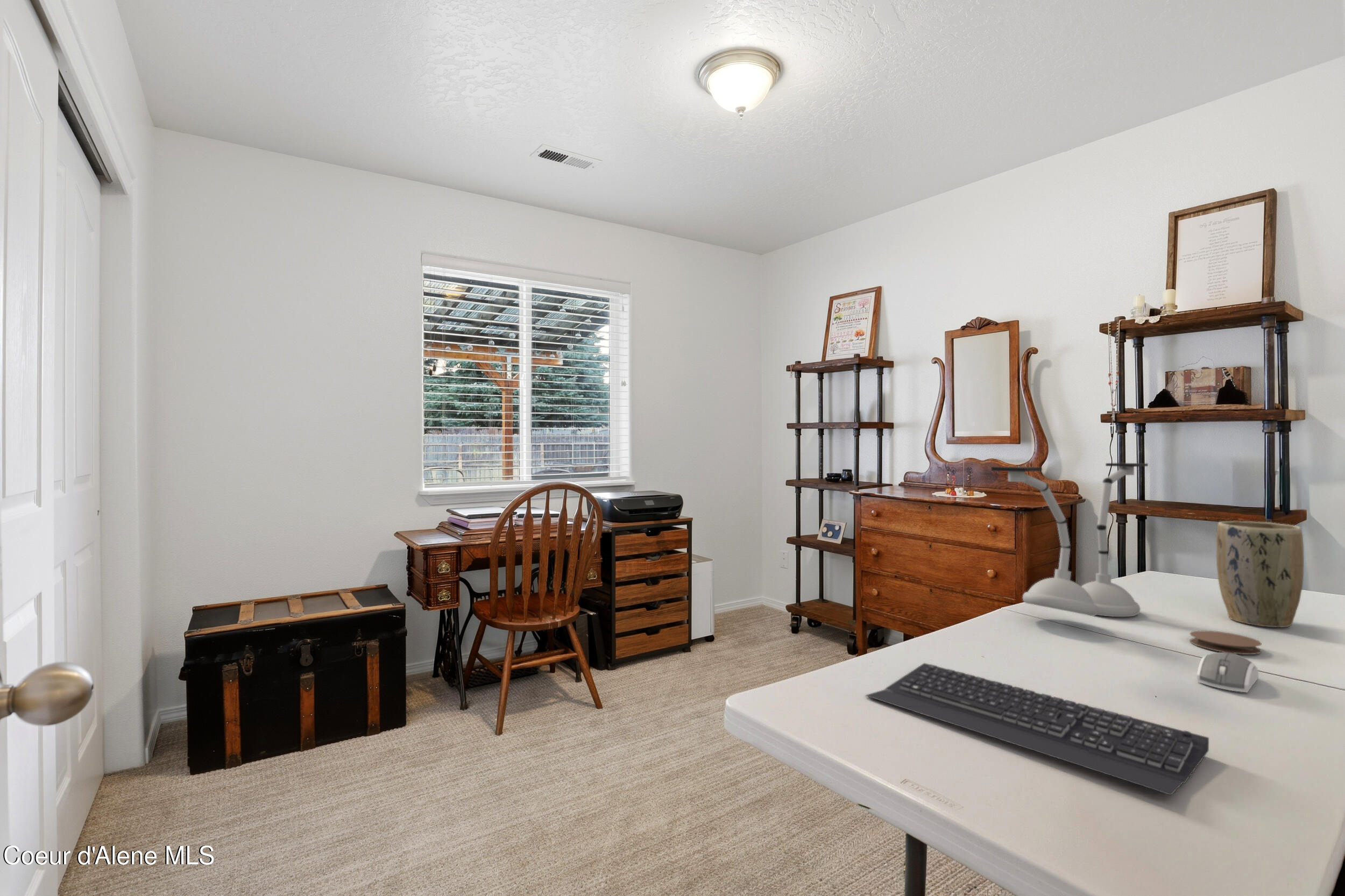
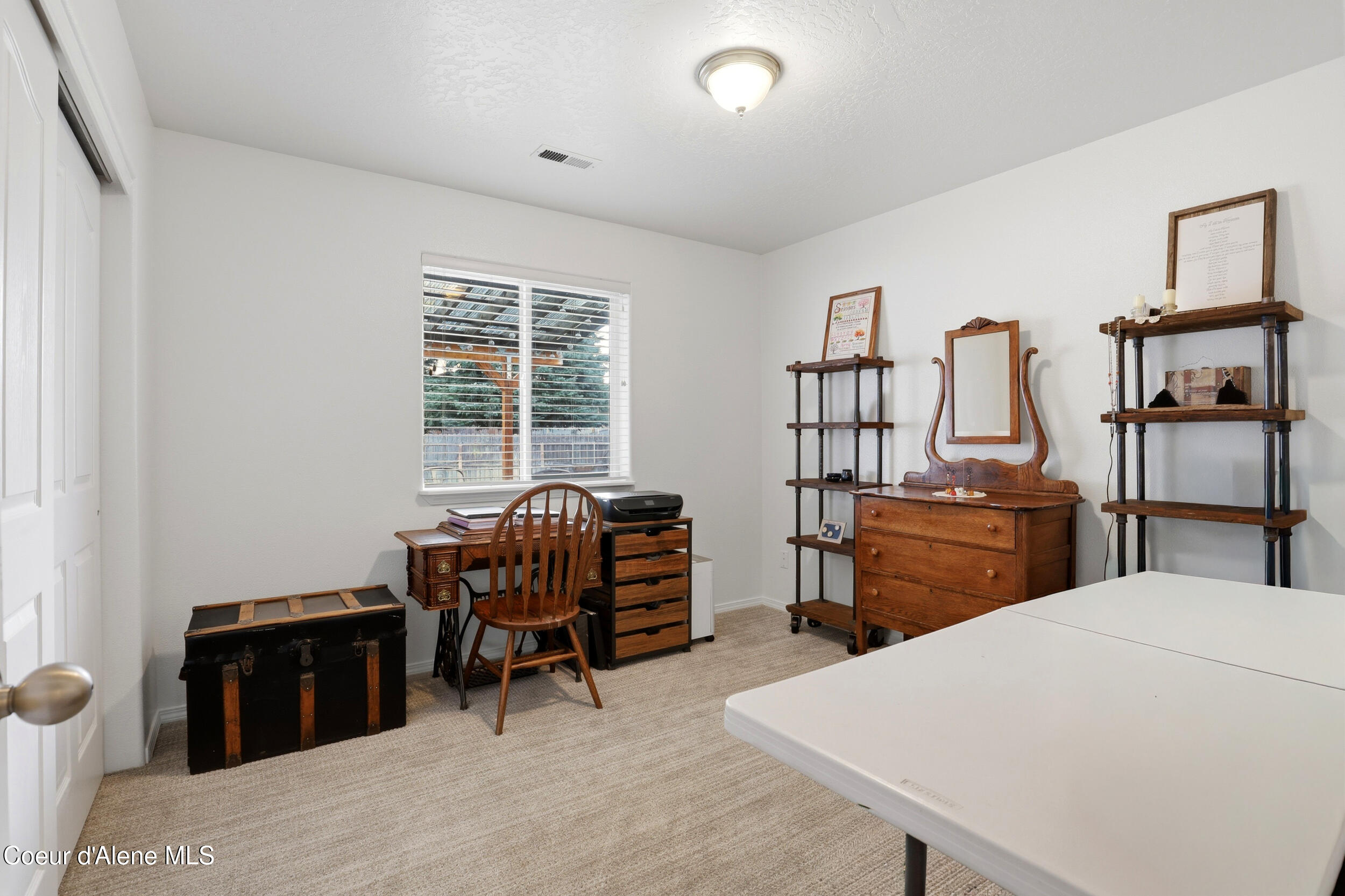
- coaster (1224, 642)
- keyboard (1021, 714)
- plant pot (1258, 573)
- desk lamp (1071, 545)
- computer mouse (1228, 666)
